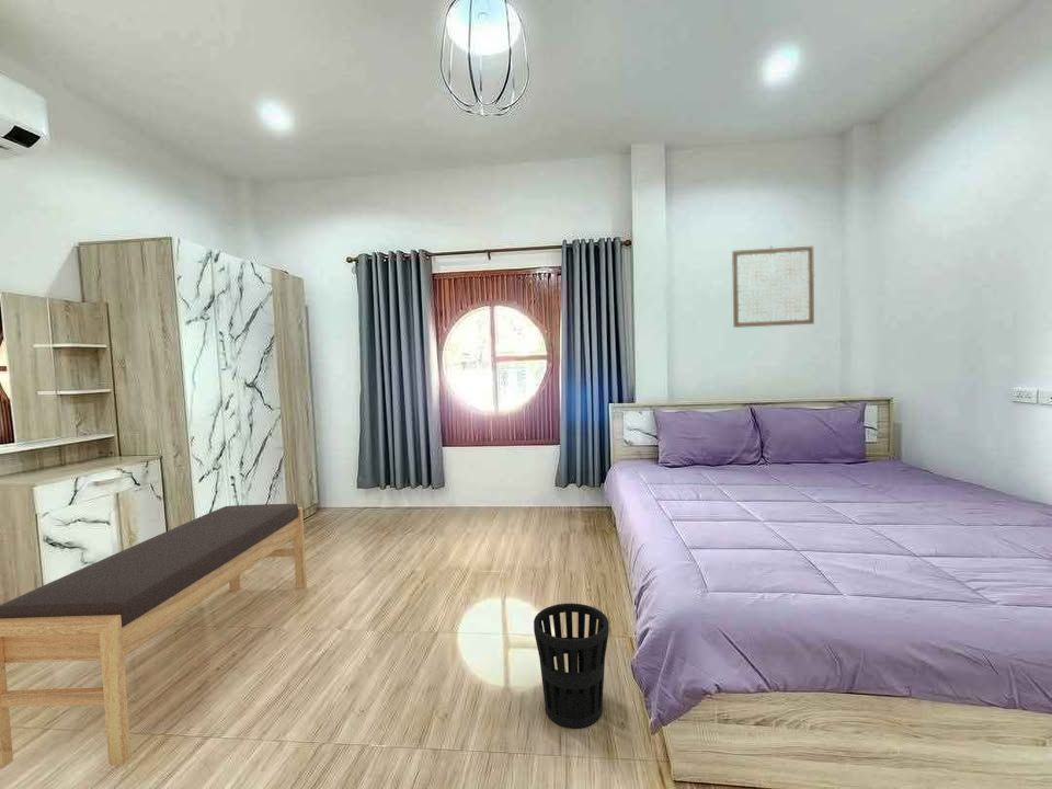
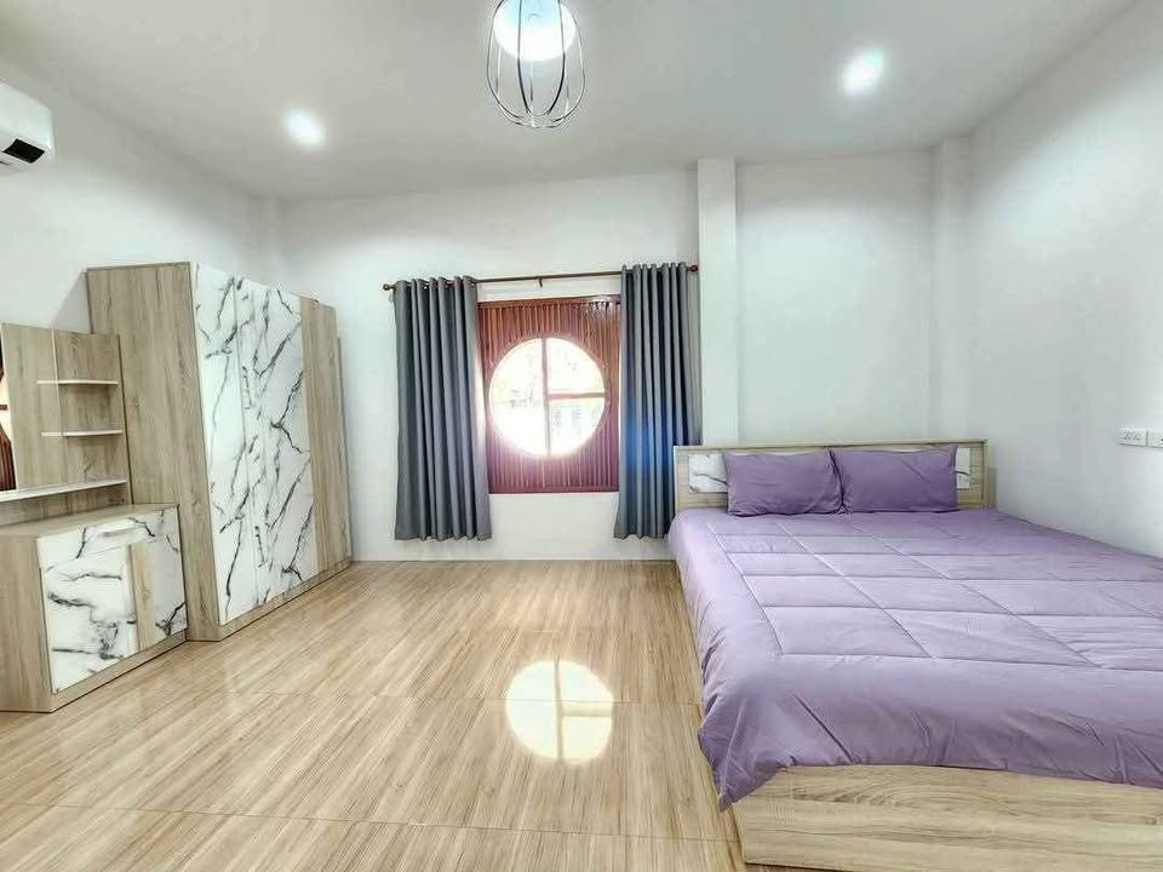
- bench (191, 595)
- wastebasket (572, 663)
- wall art (774, 285)
